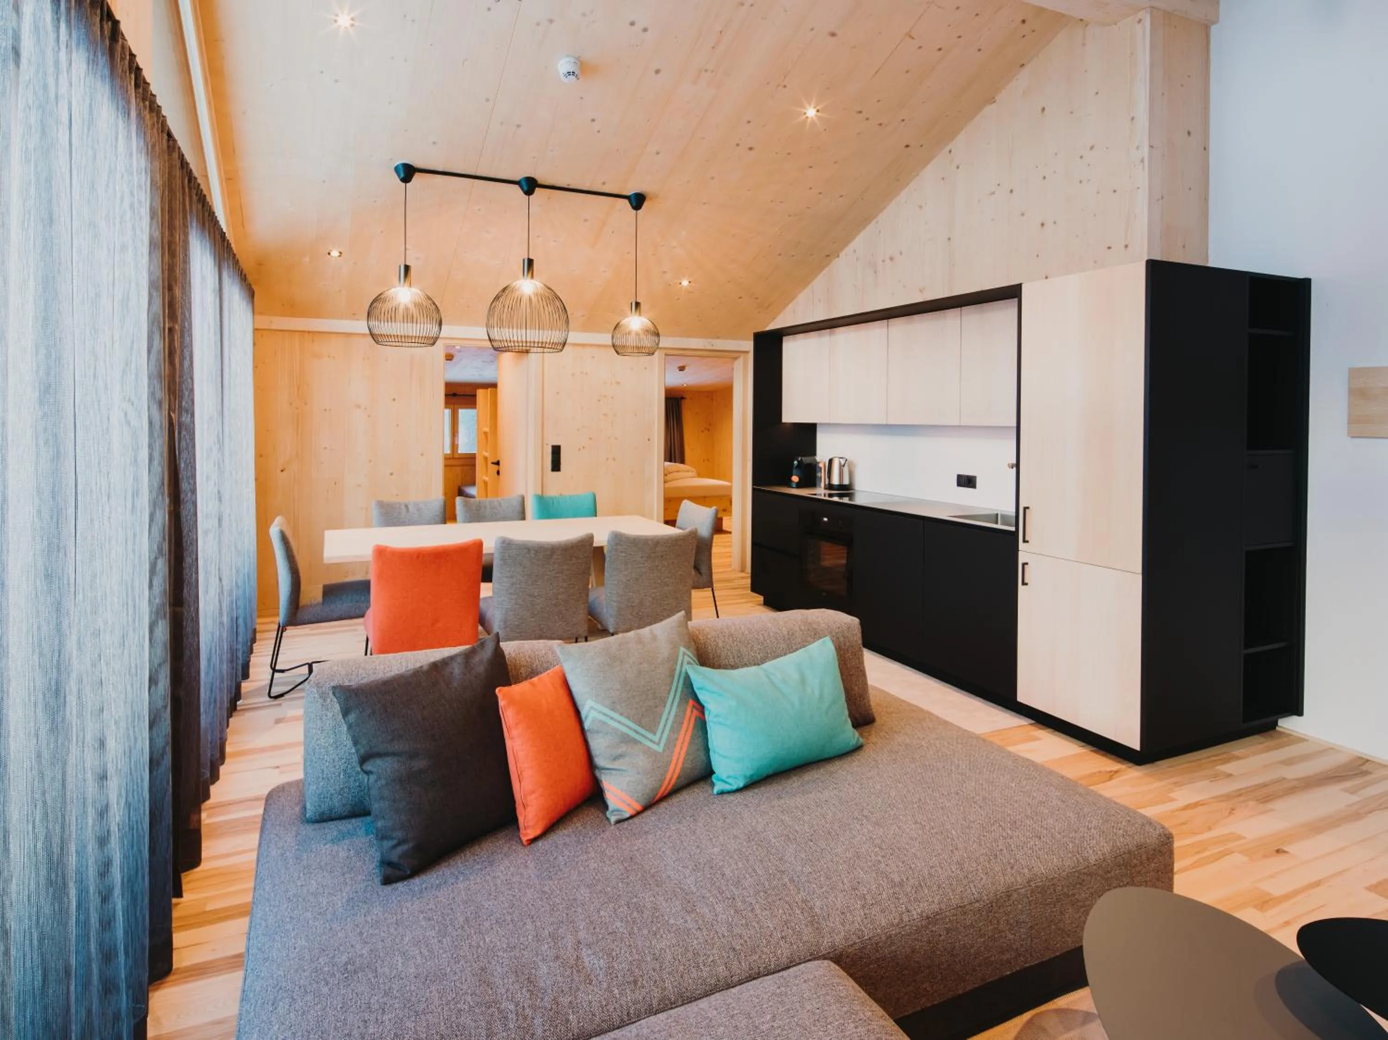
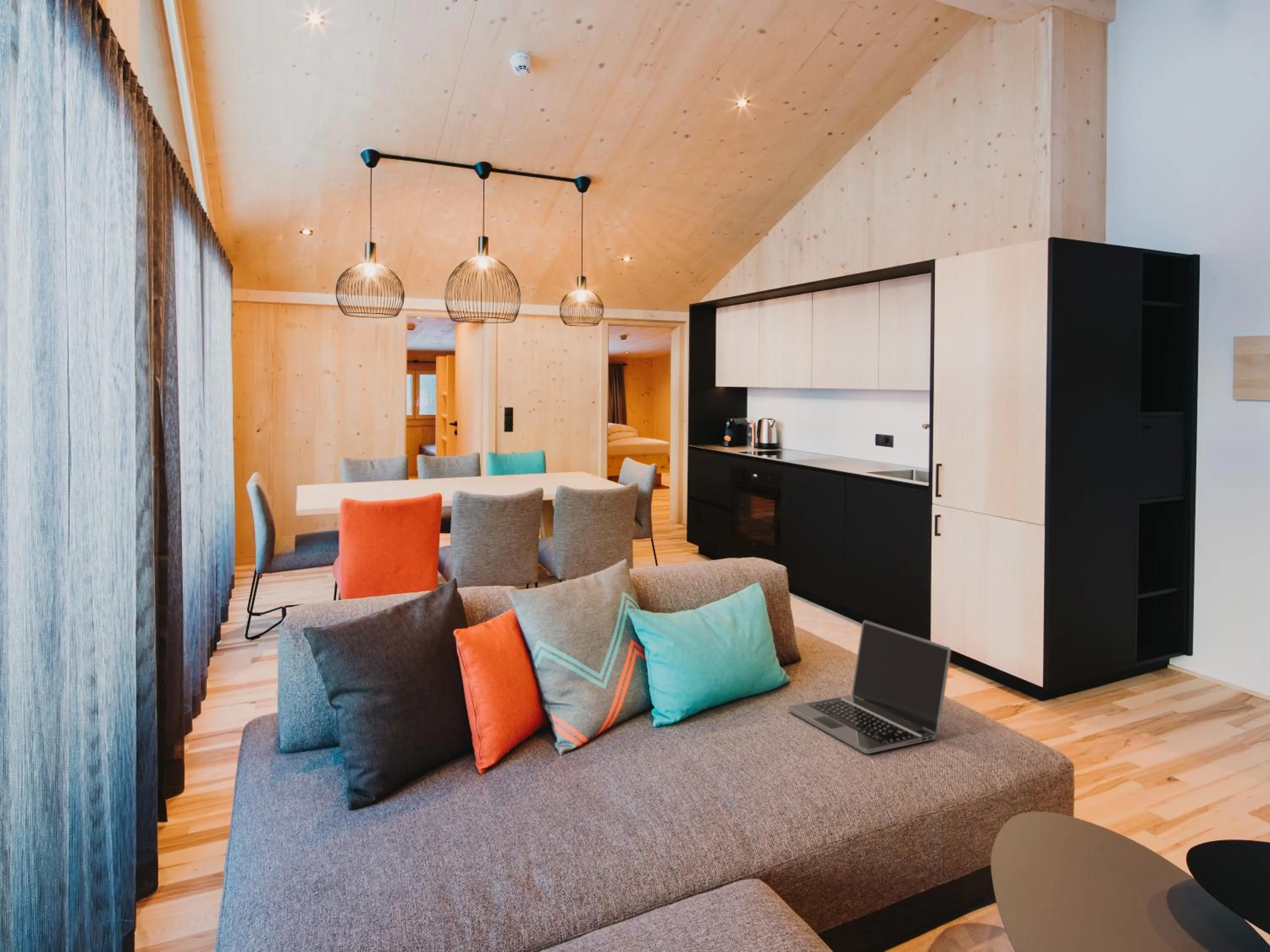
+ laptop (865, 681)
